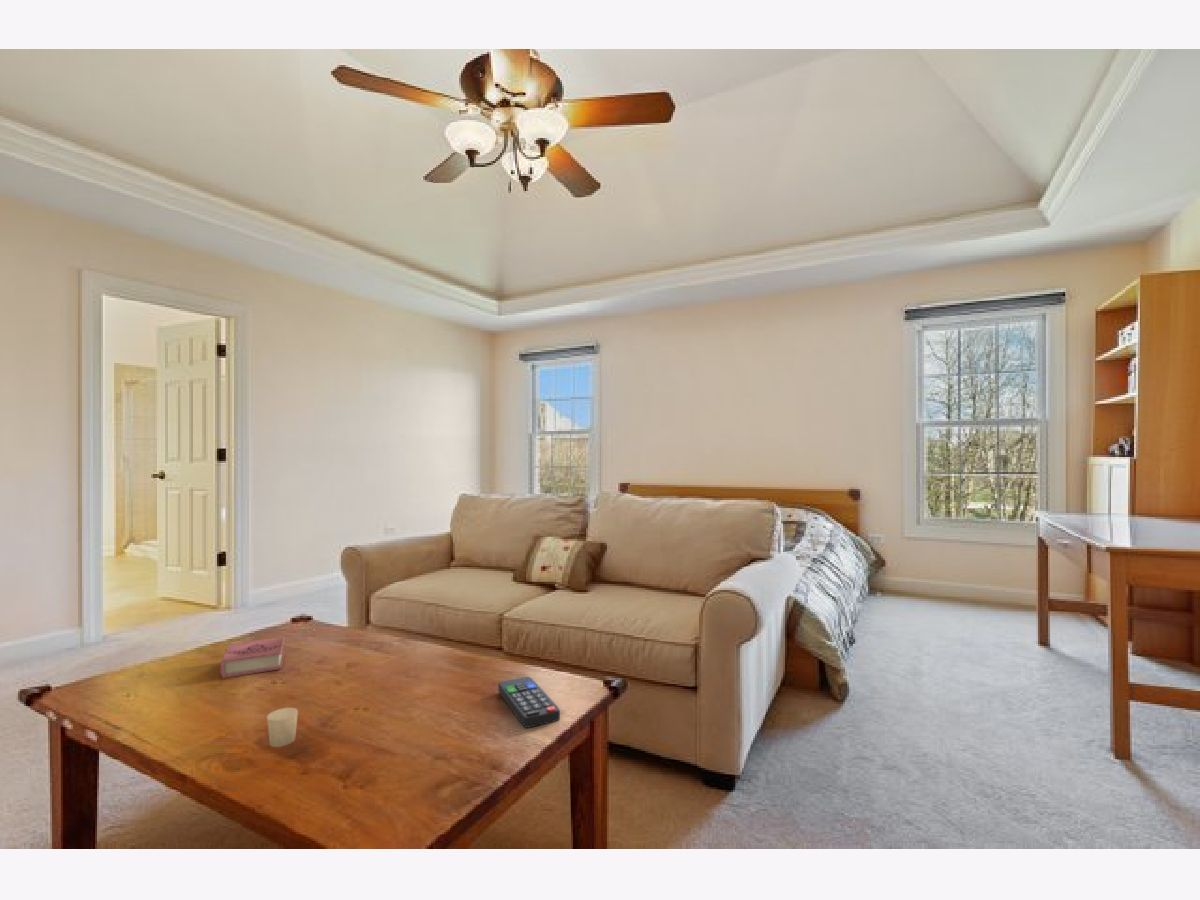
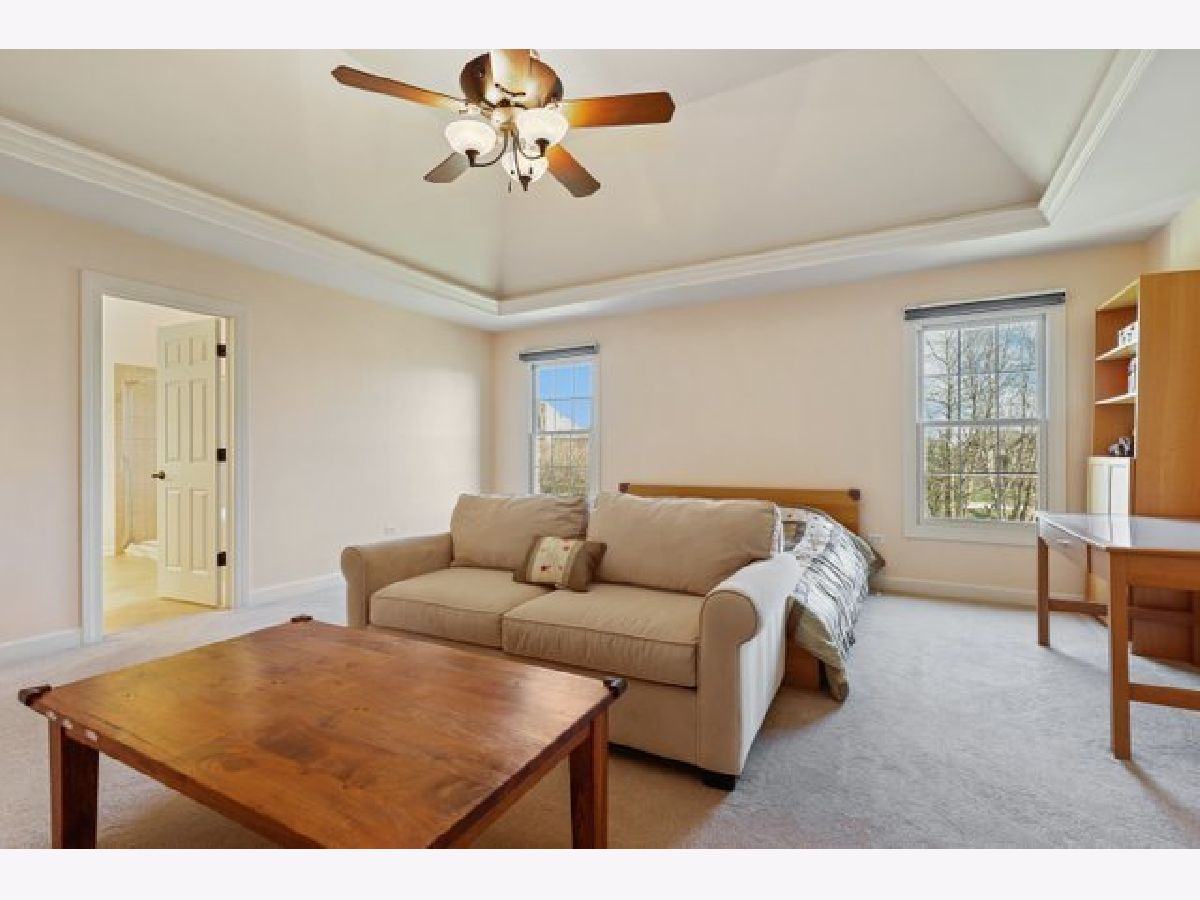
- remote control (527, 699)
- candle (282, 738)
- book (253, 656)
